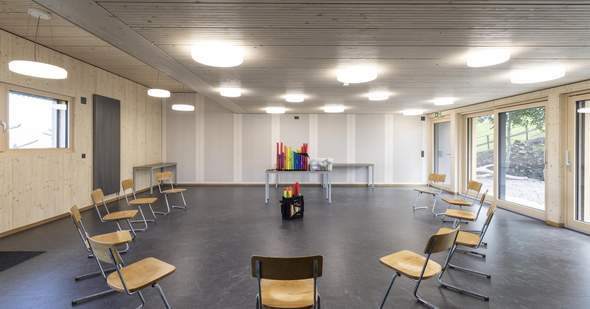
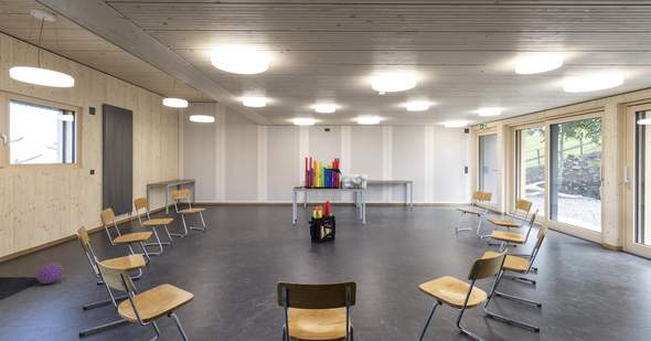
+ ball (50, 273)
